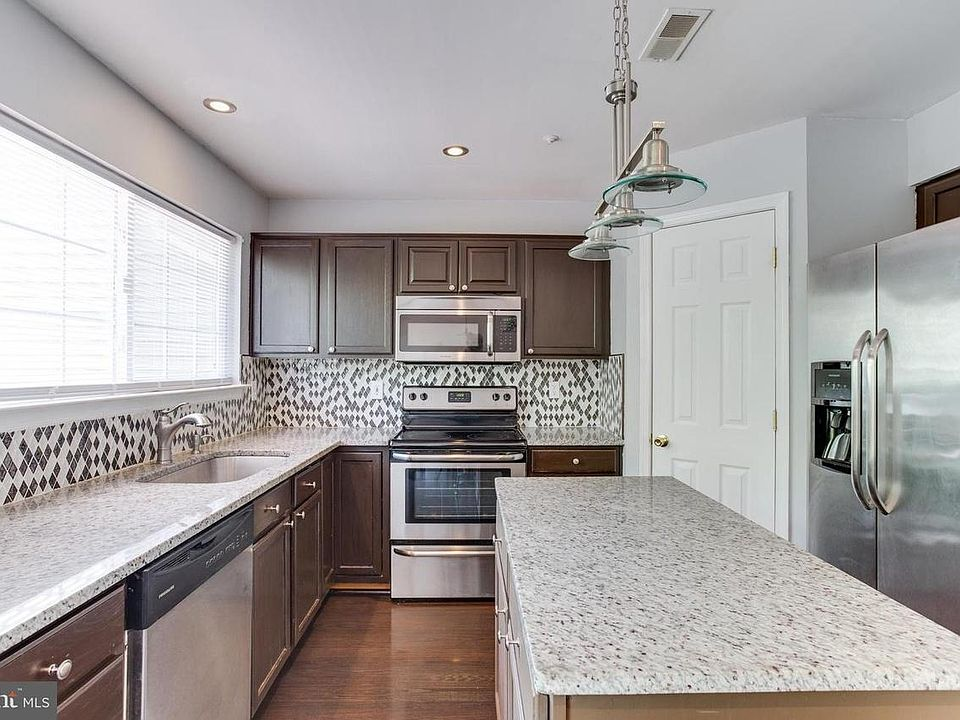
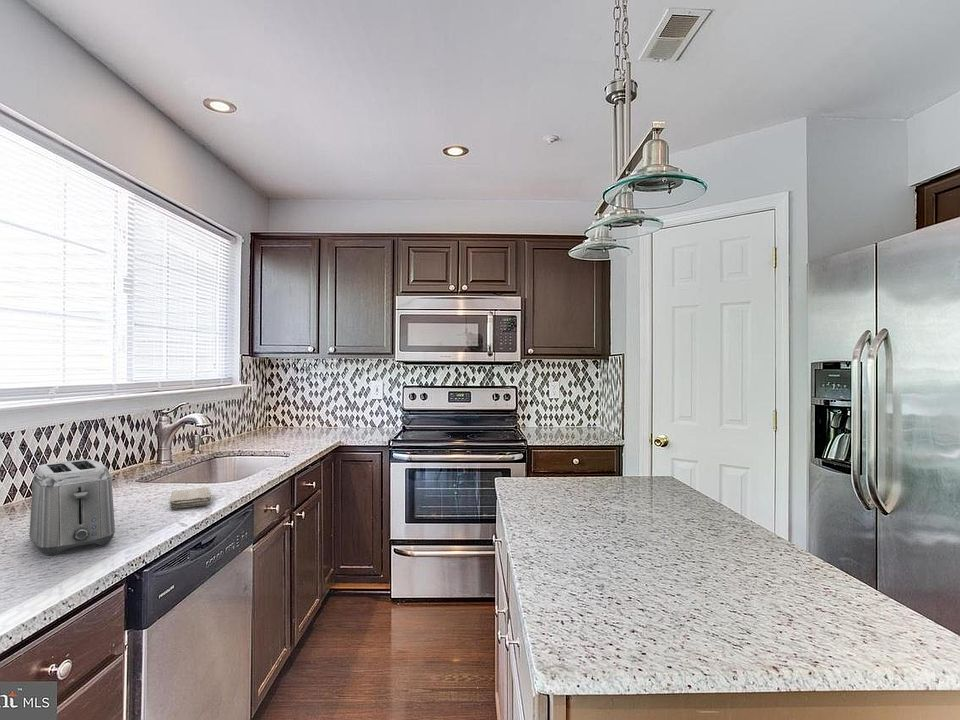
+ toaster (72, 502)
+ washcloth (190, 496)
